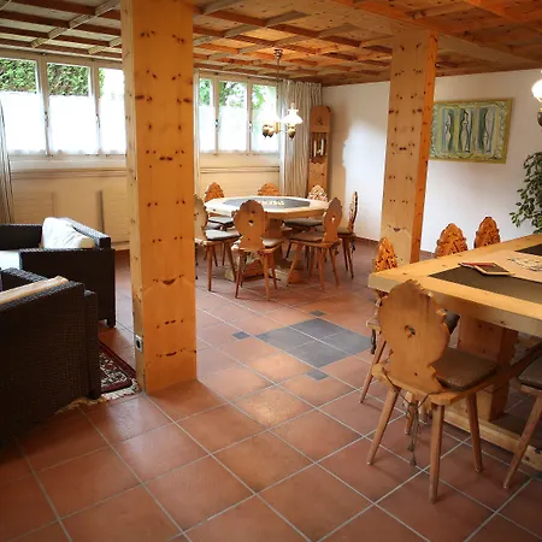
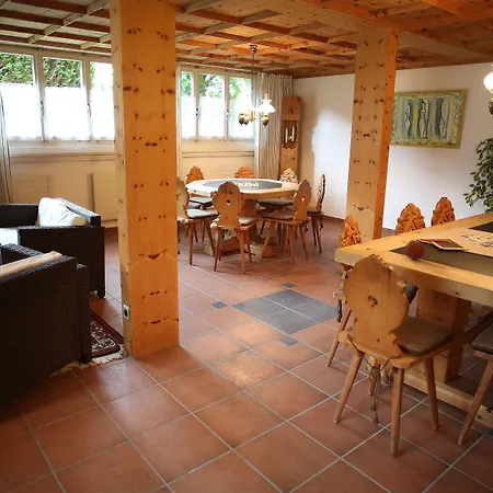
+ fruit (414, 249)
